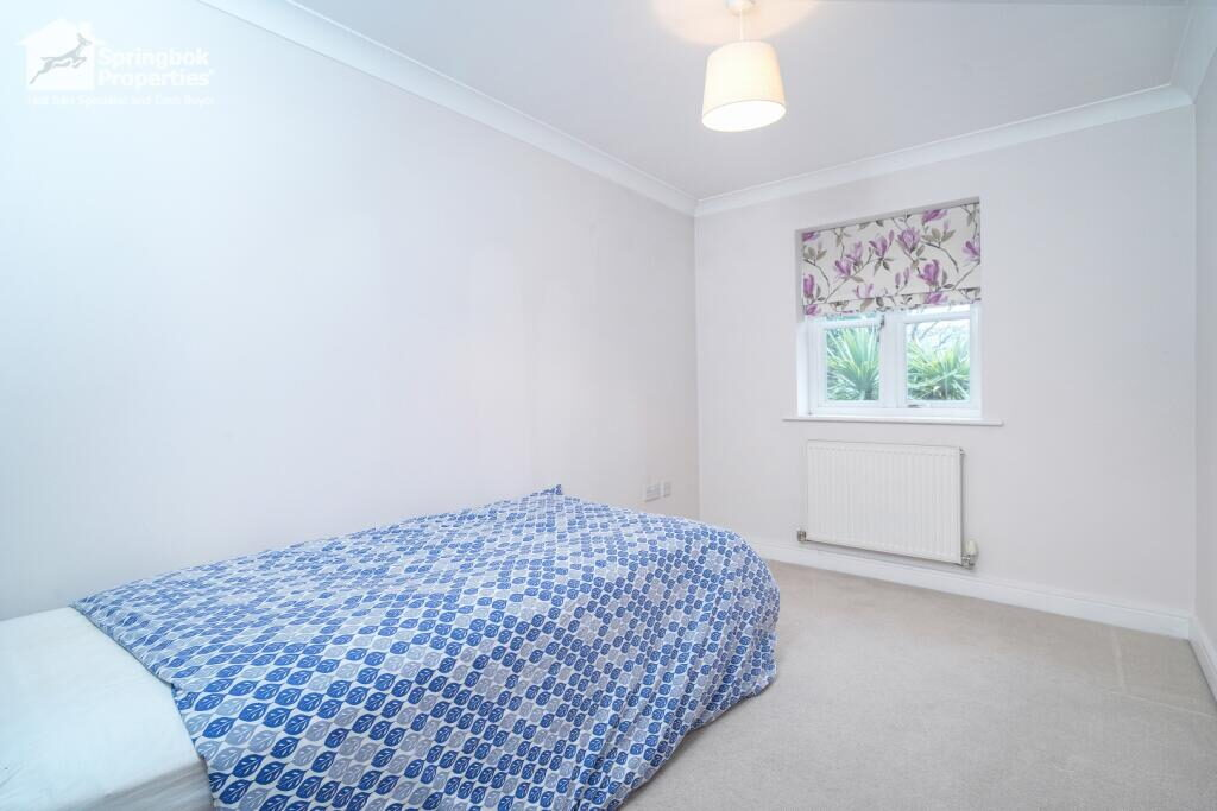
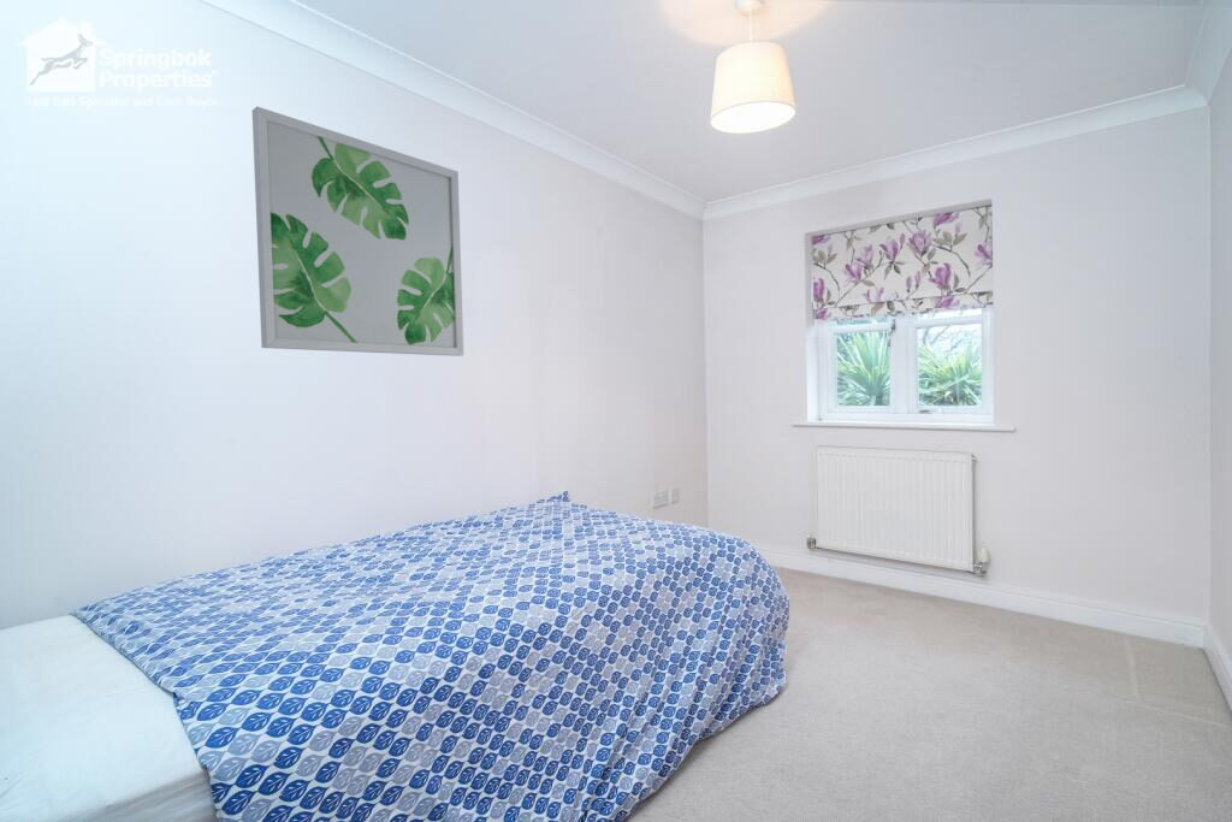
+ wall art (372, 248)
